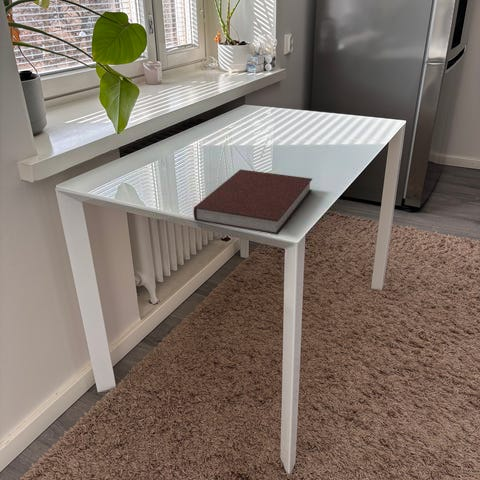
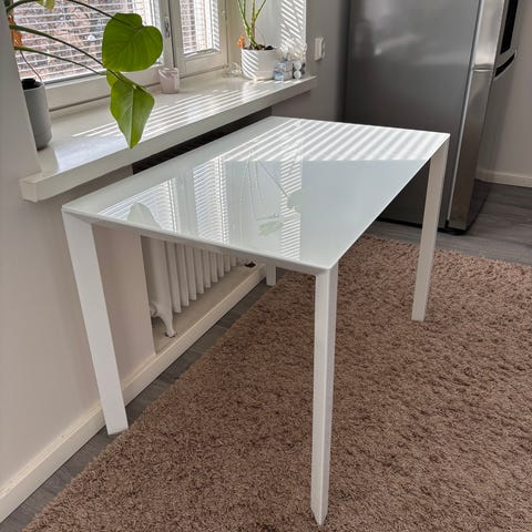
- notebook (256, 198)
